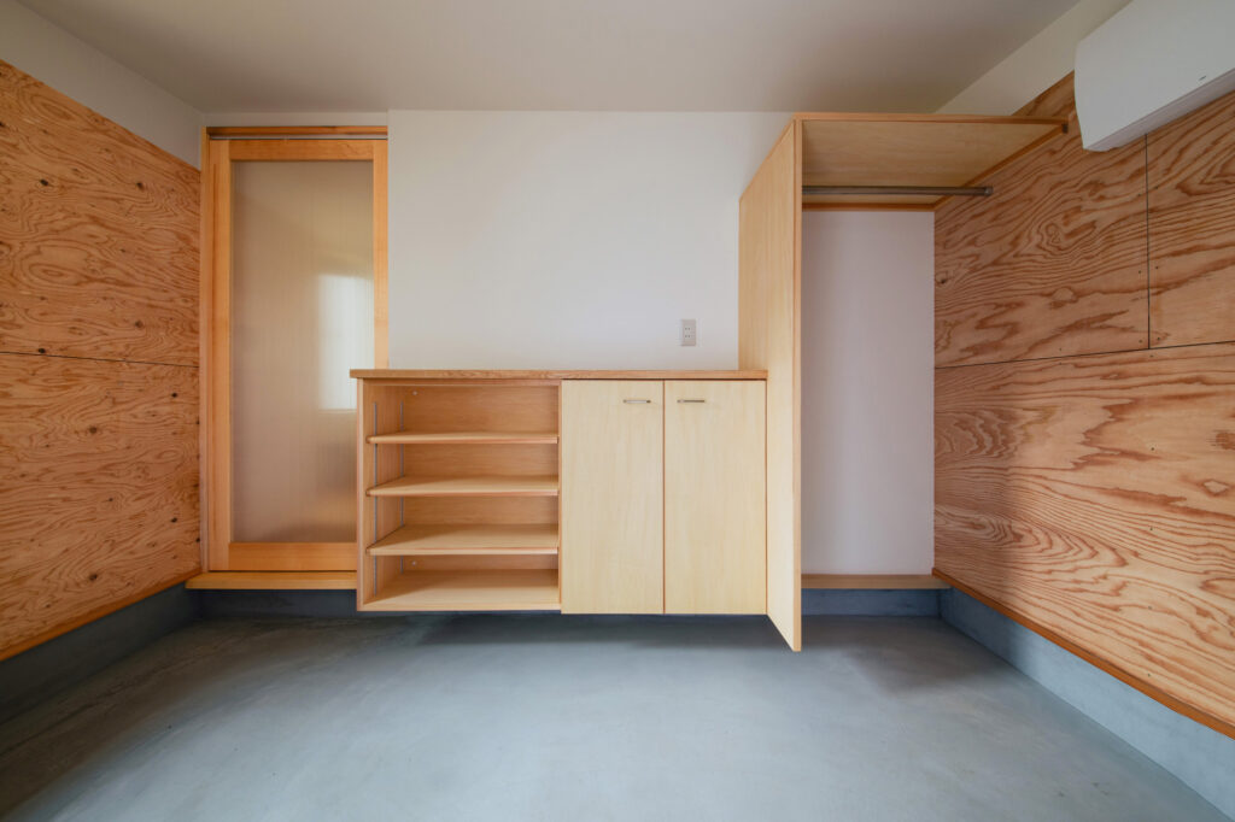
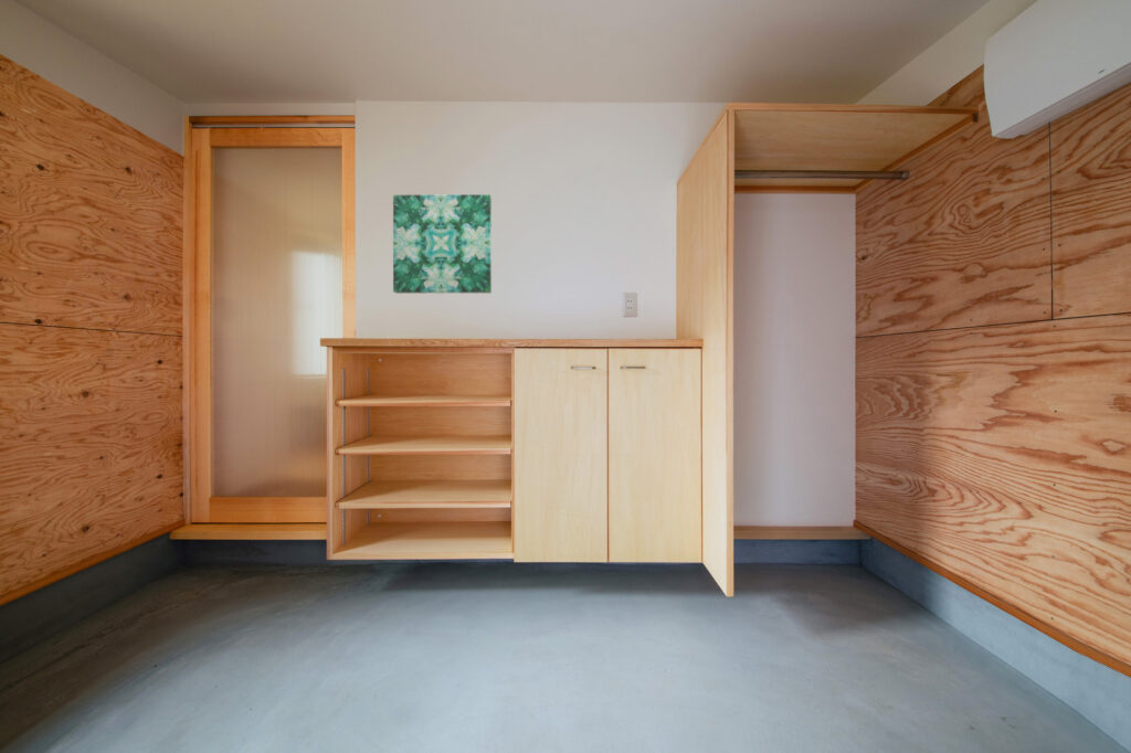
+ wall art (442, 244)
